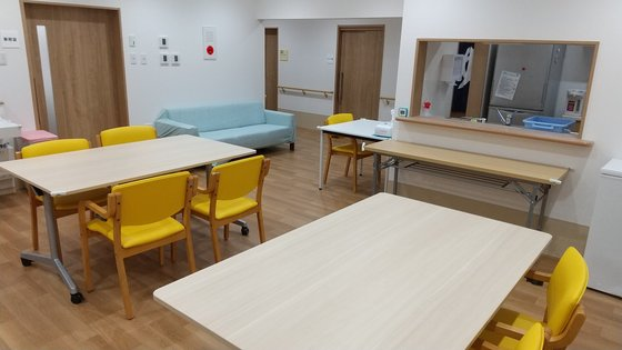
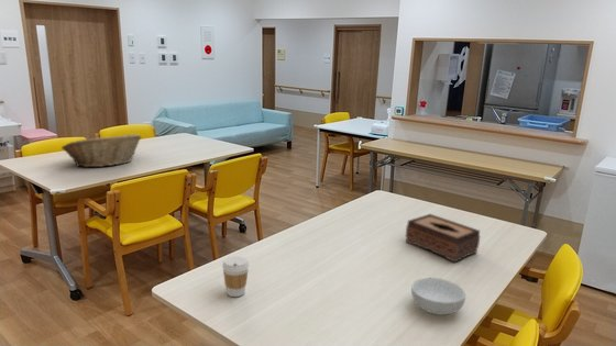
+ cereal bowl (437, 299)
+ tissue box (441, 236)
+ fruit basket (103, 147)
+ coffee cup (235, 276)
